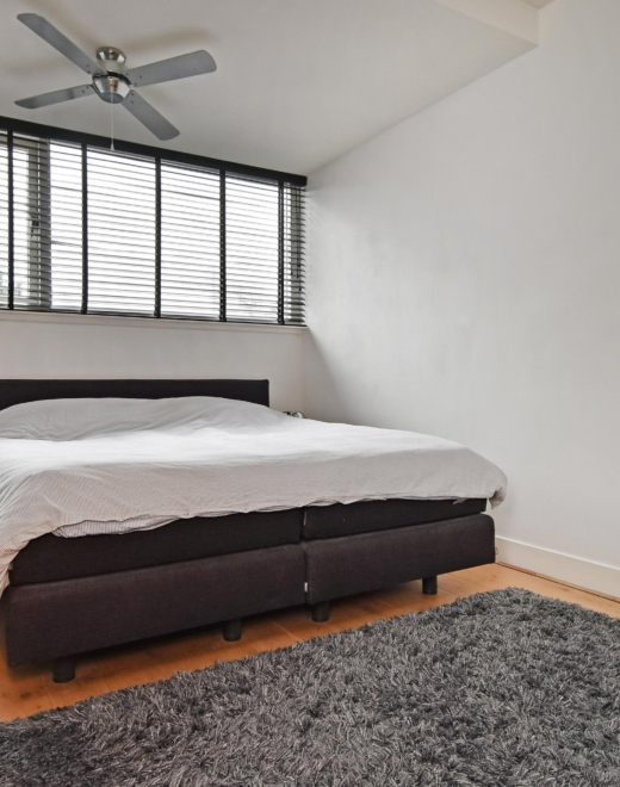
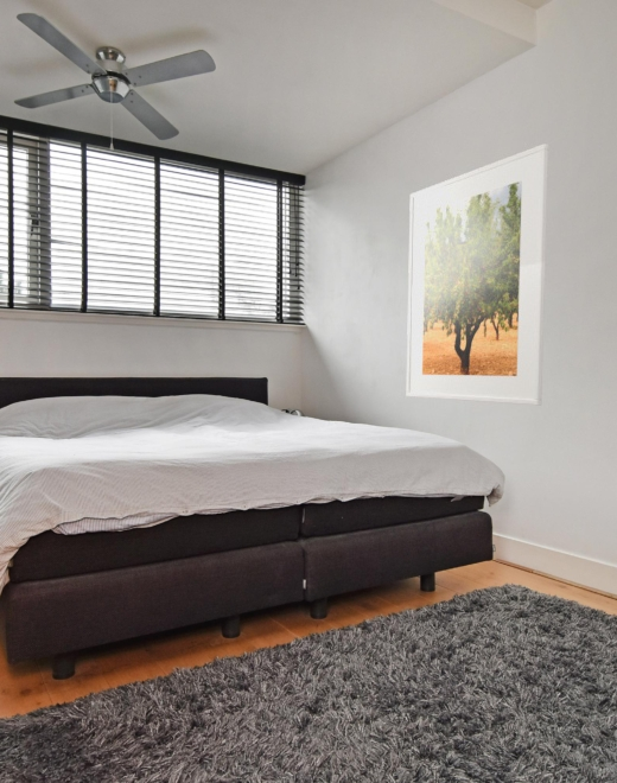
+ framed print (467, 286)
